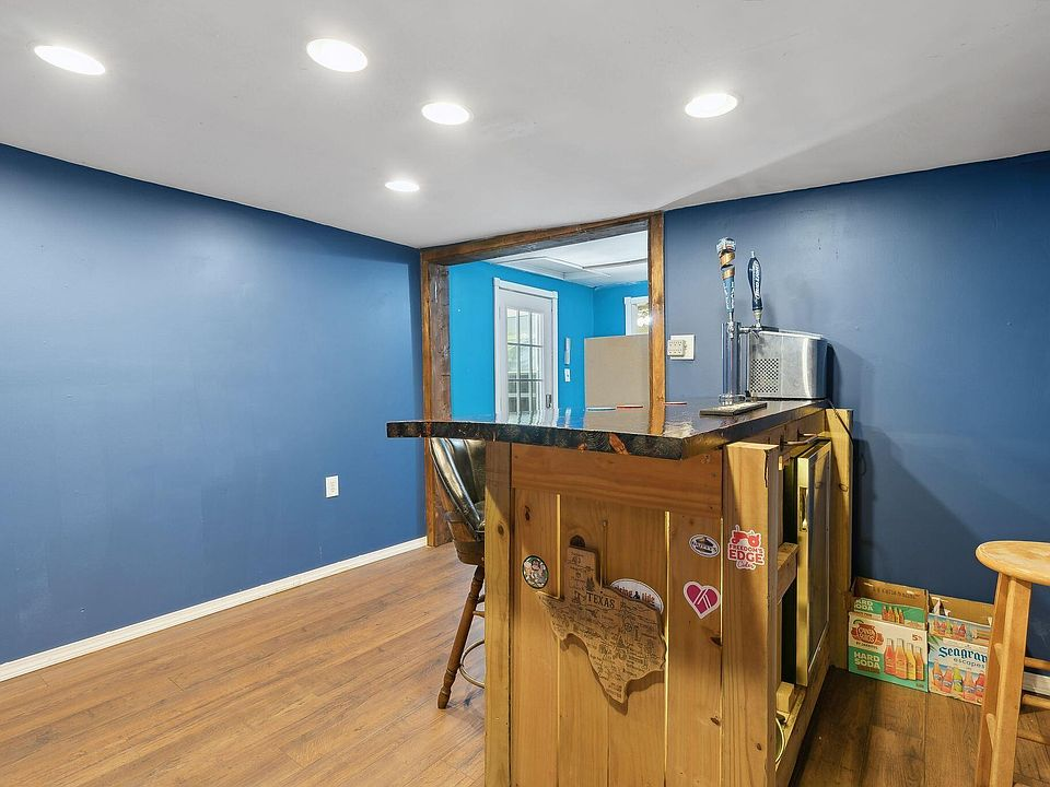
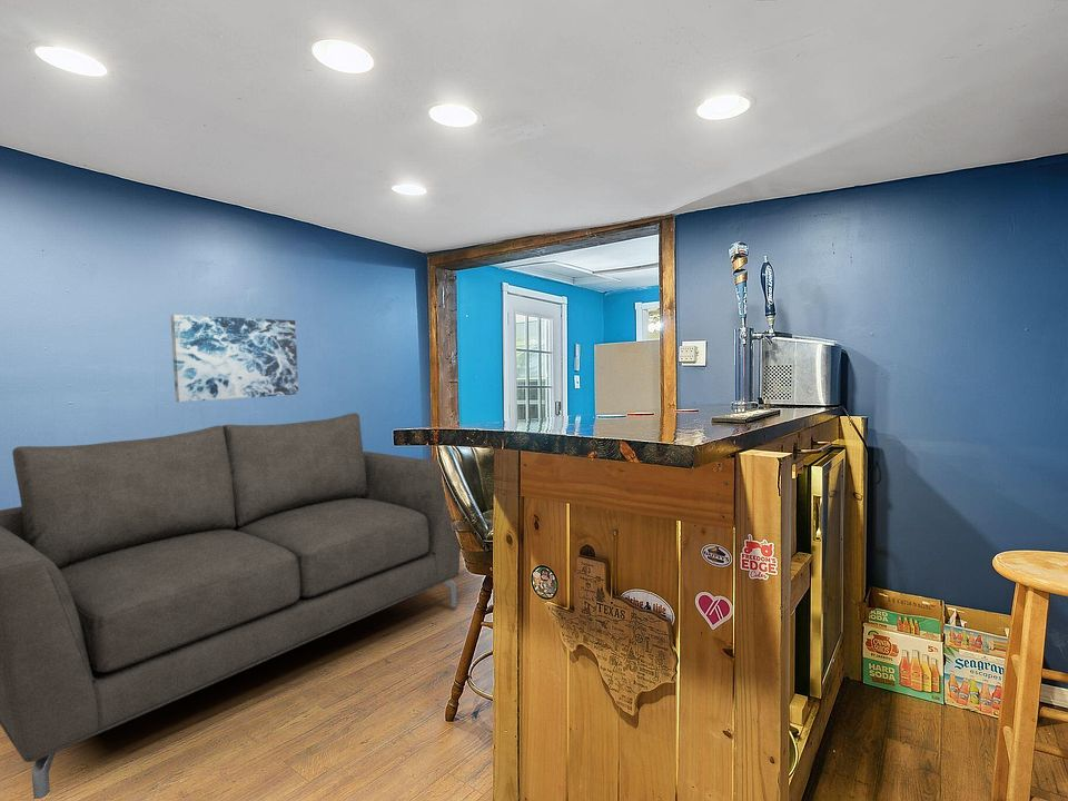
+ sofa (253, 541)
+ wall art (239, 357)
